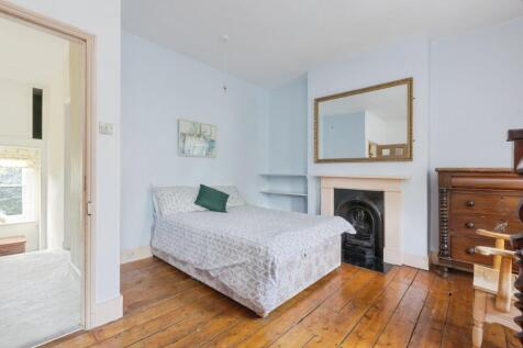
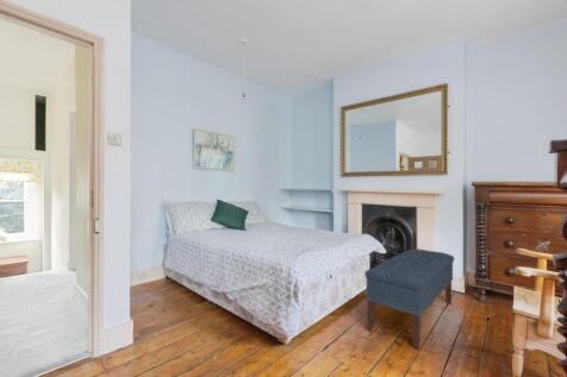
+ bench (413, 287)
